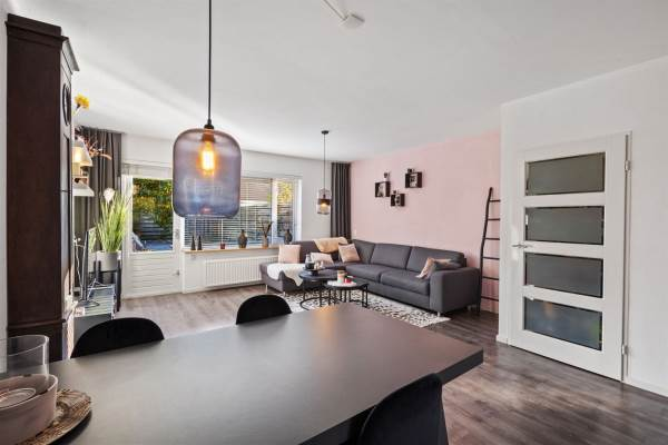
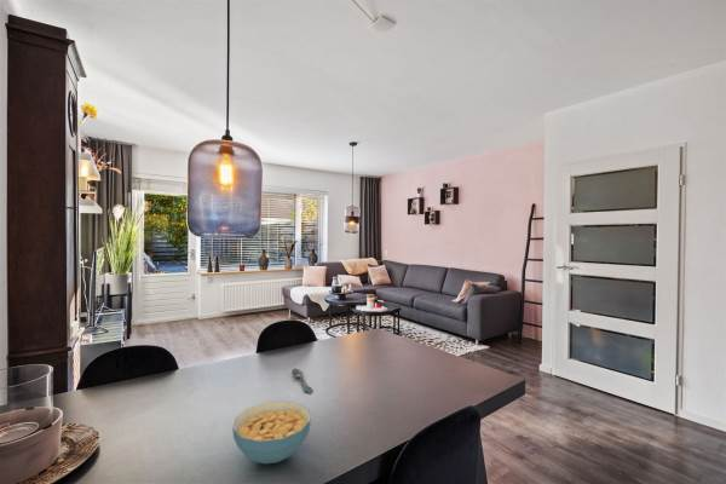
+ spoon (301, 380)
+ cereal bowl (272, 437)
